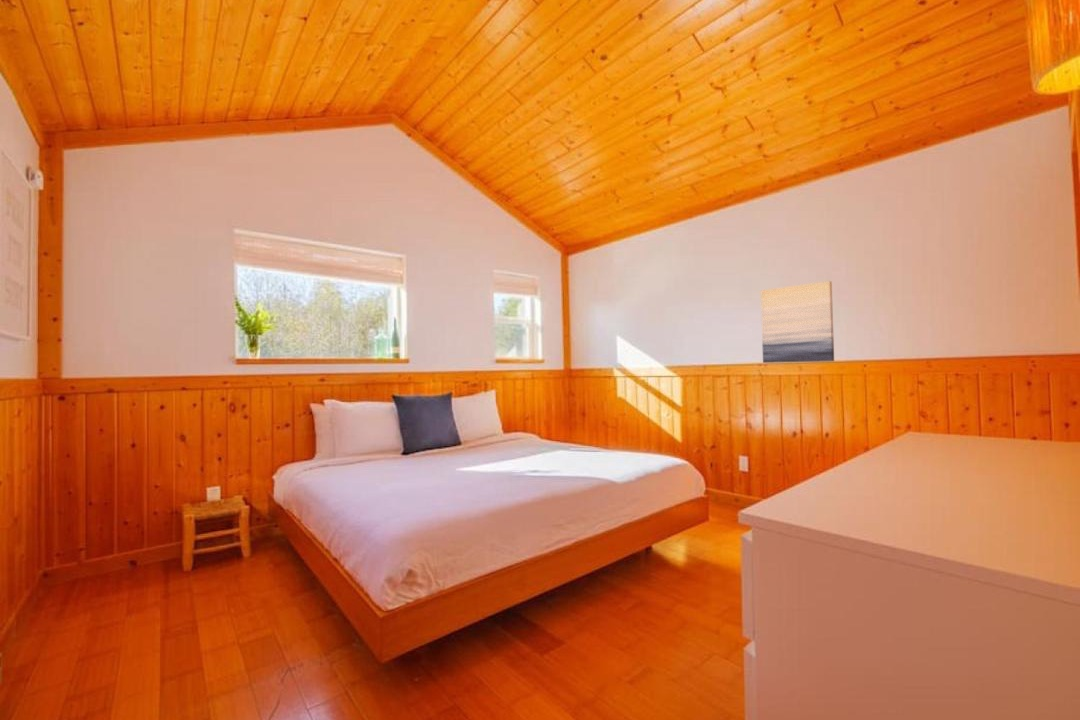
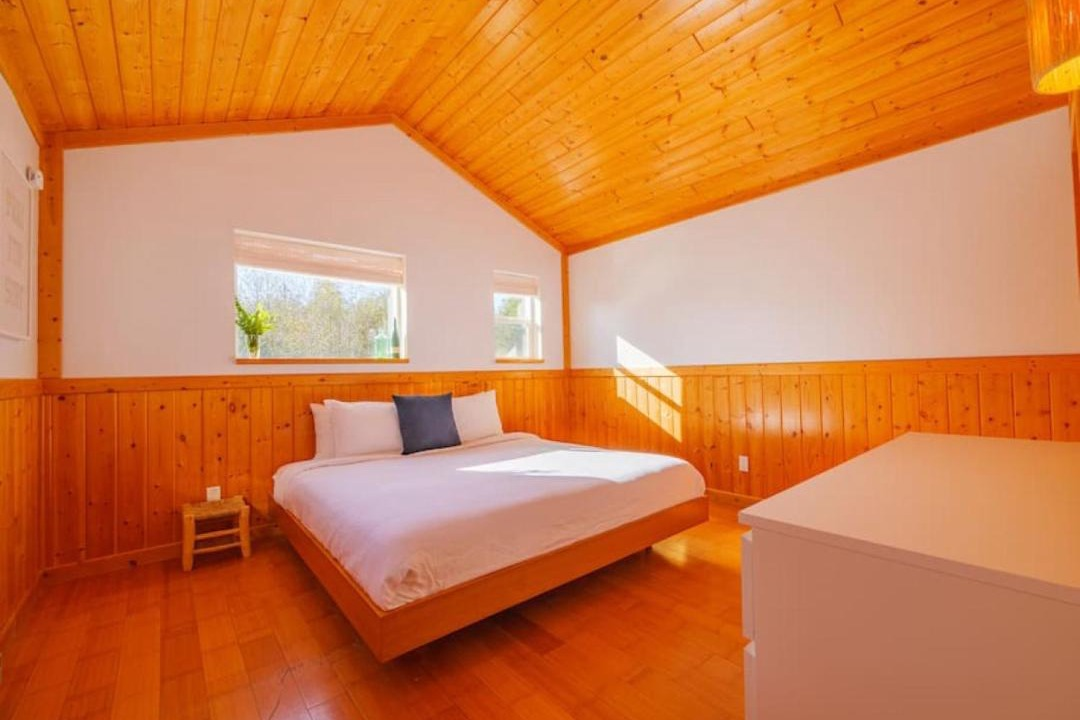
- wall art (795, 324)
